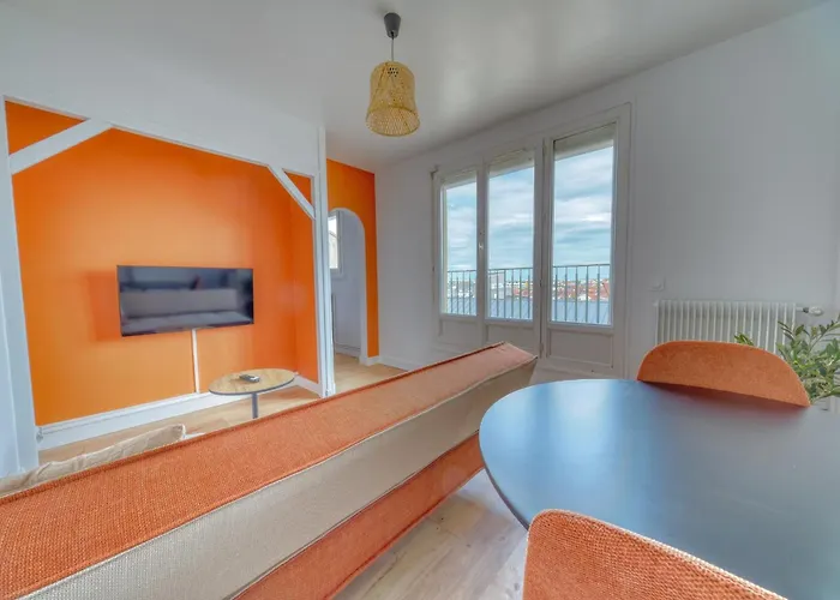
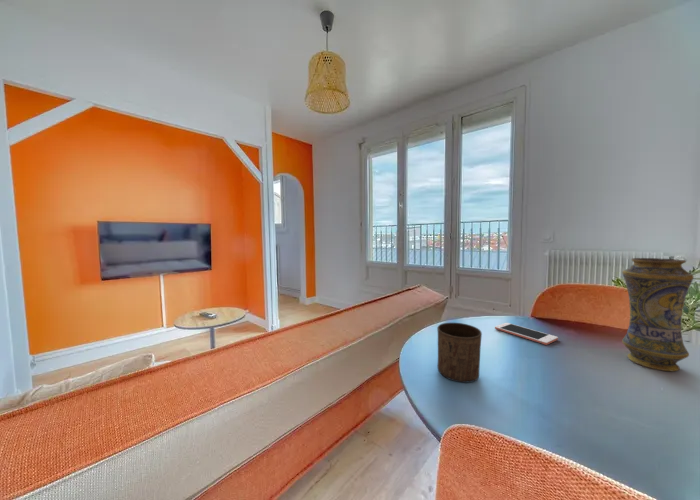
+ vase (653, 311)
+ cell phone (524, 332)
+ cup (458, 351)
